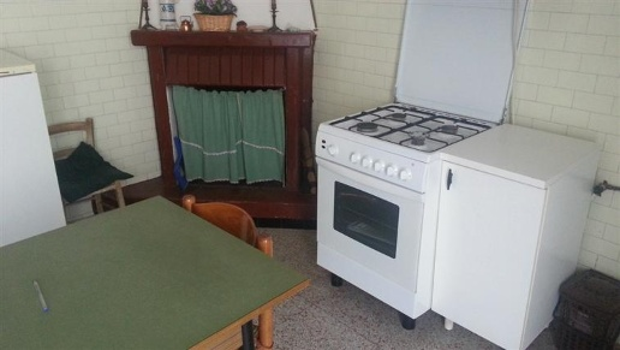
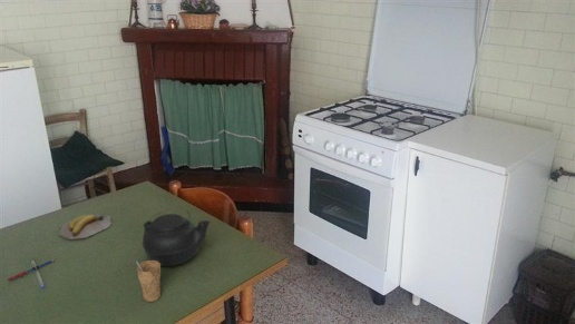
+ banana (85, 222)
+ cup (149, 277)
+ pen (32, 268)
+ teapot (176, 238)
